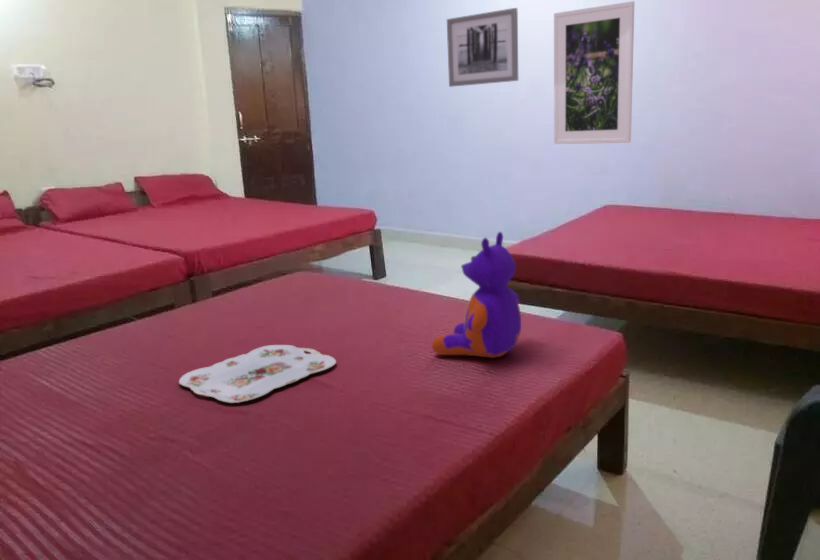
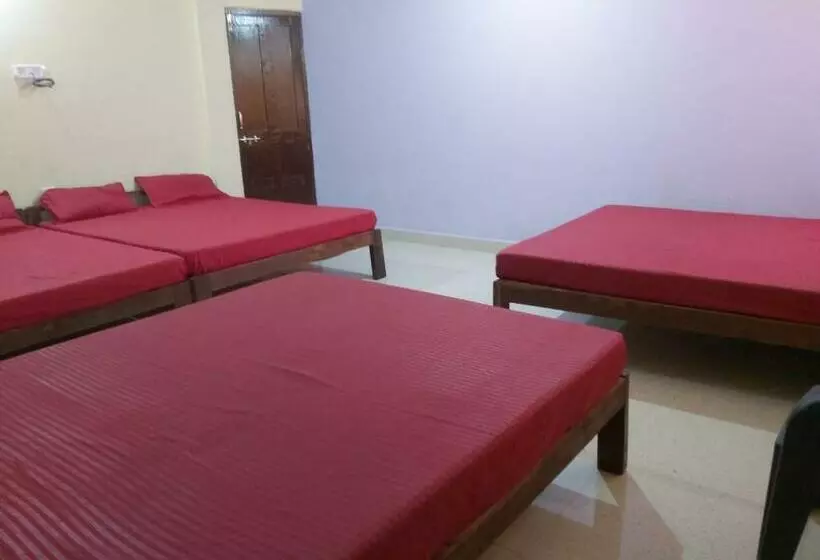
- stuffed bear (476, 294)
- wall art (481, 49)
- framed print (591, 77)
- serving tray (259, 372)
